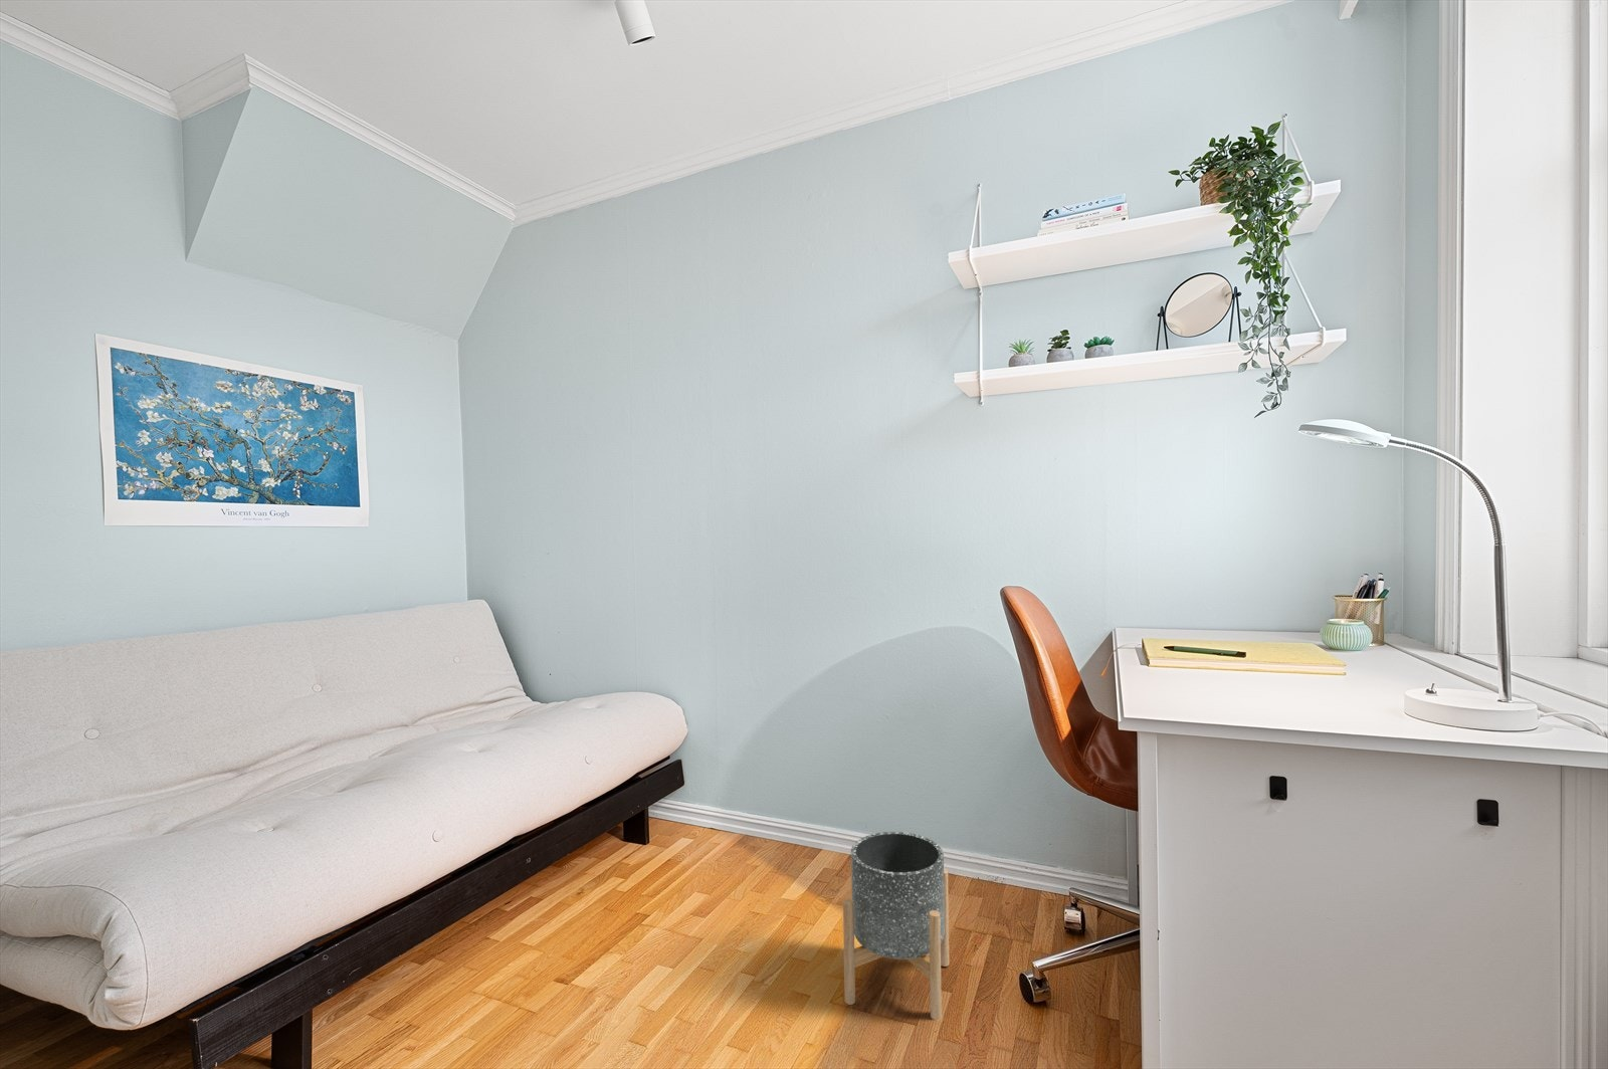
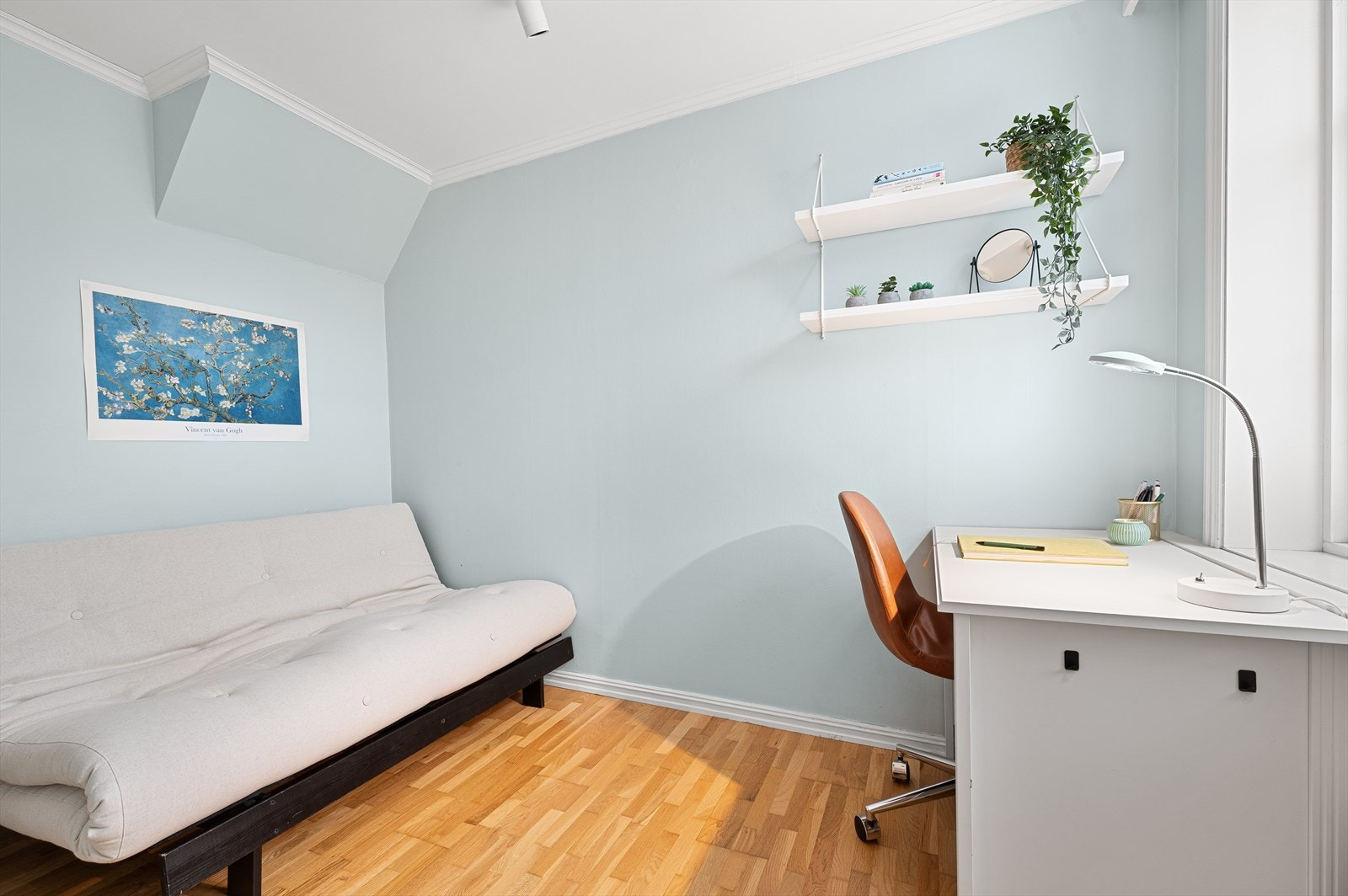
- planter (897, 916)
